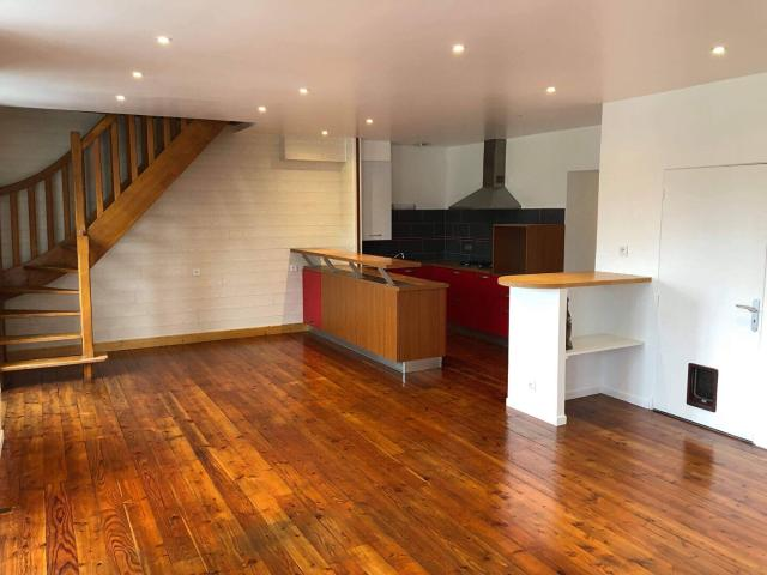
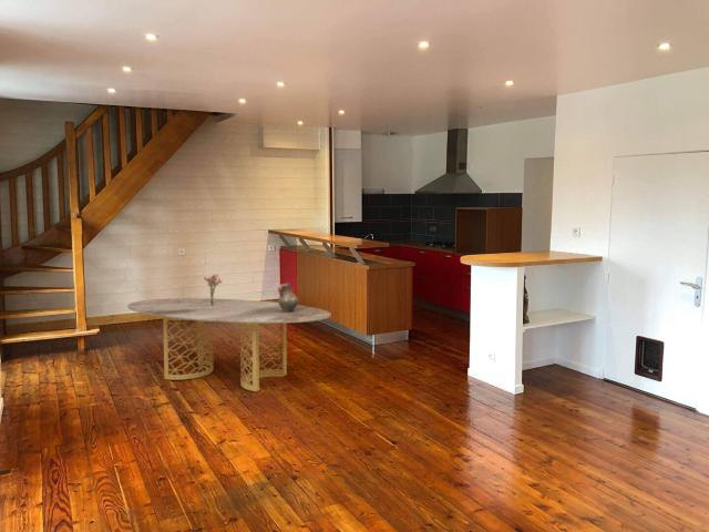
+ bouquet (213, 289)
+ dining table (212, 342)
+ ceramic jug (287, 297)
